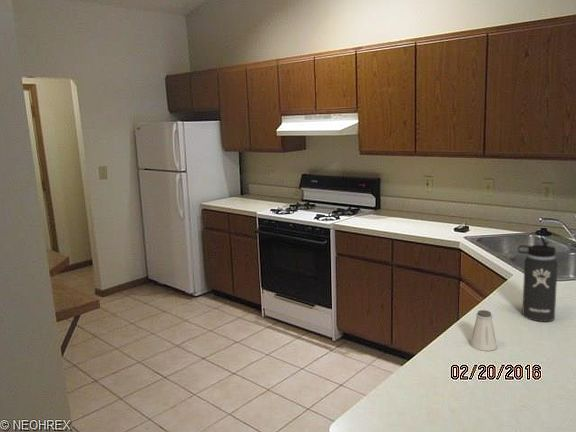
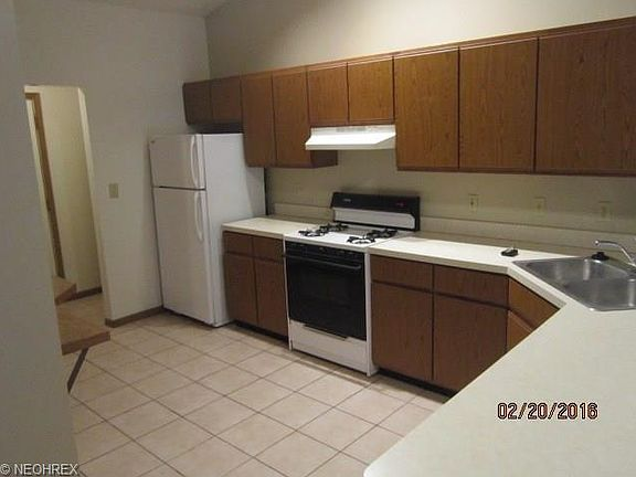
- saltshaker (483, 328)
- thermos bottle (536, 275)
